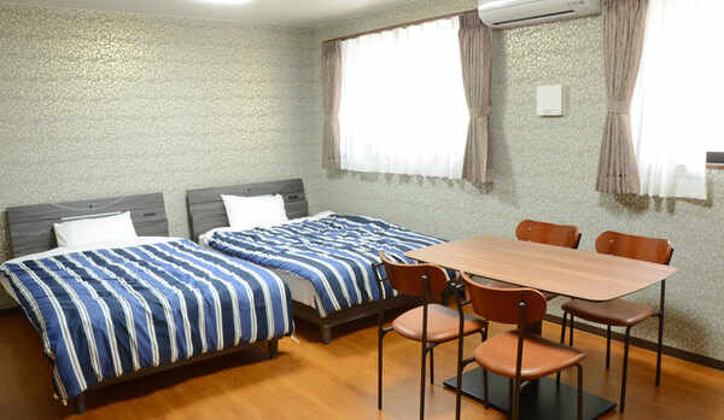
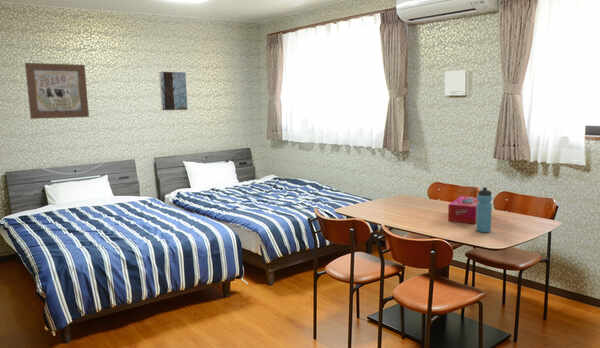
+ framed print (173, 91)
+ tissue box (467, 209)
+ wall art (58, 91)
+ water bottle (484, 209)
